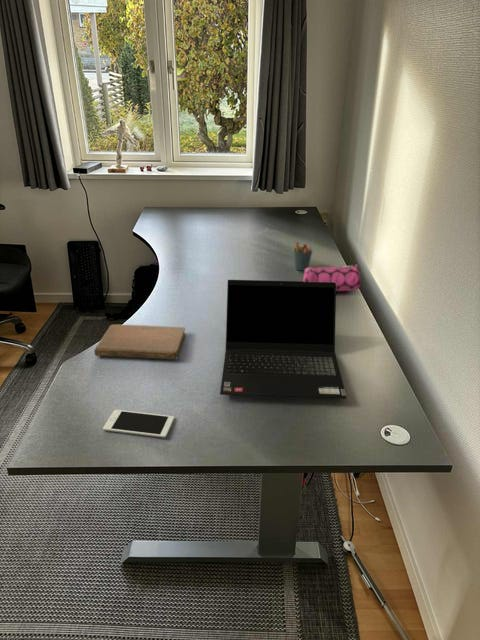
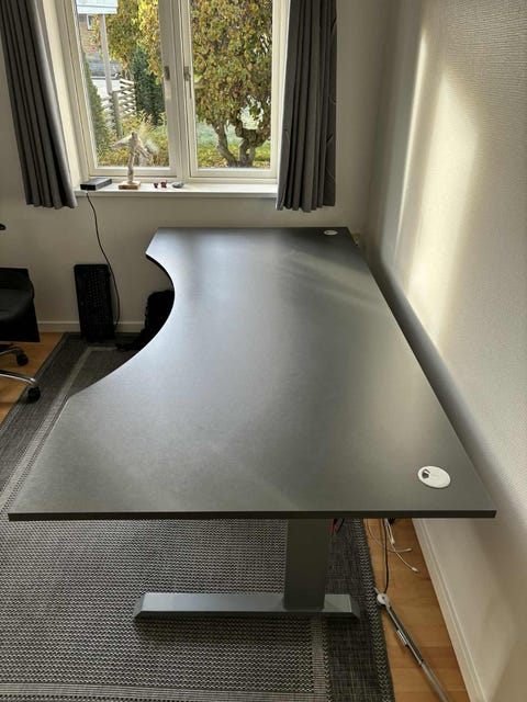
- pencil case (330, 277)
- pen holder (302, 254)
- cell phone (139, 423)
- notebook (142, 341)
- laptop computer (282, 335)
